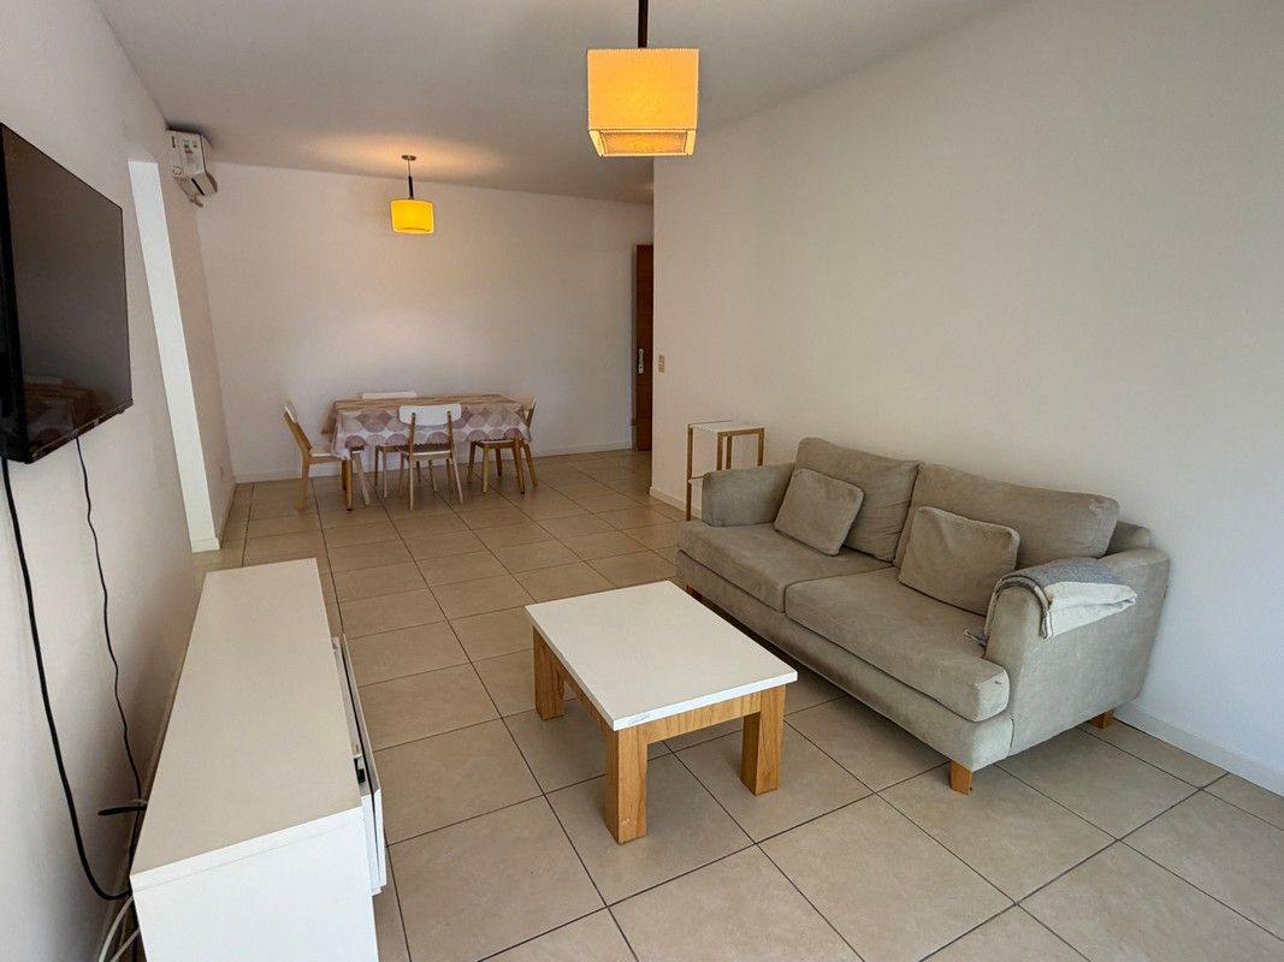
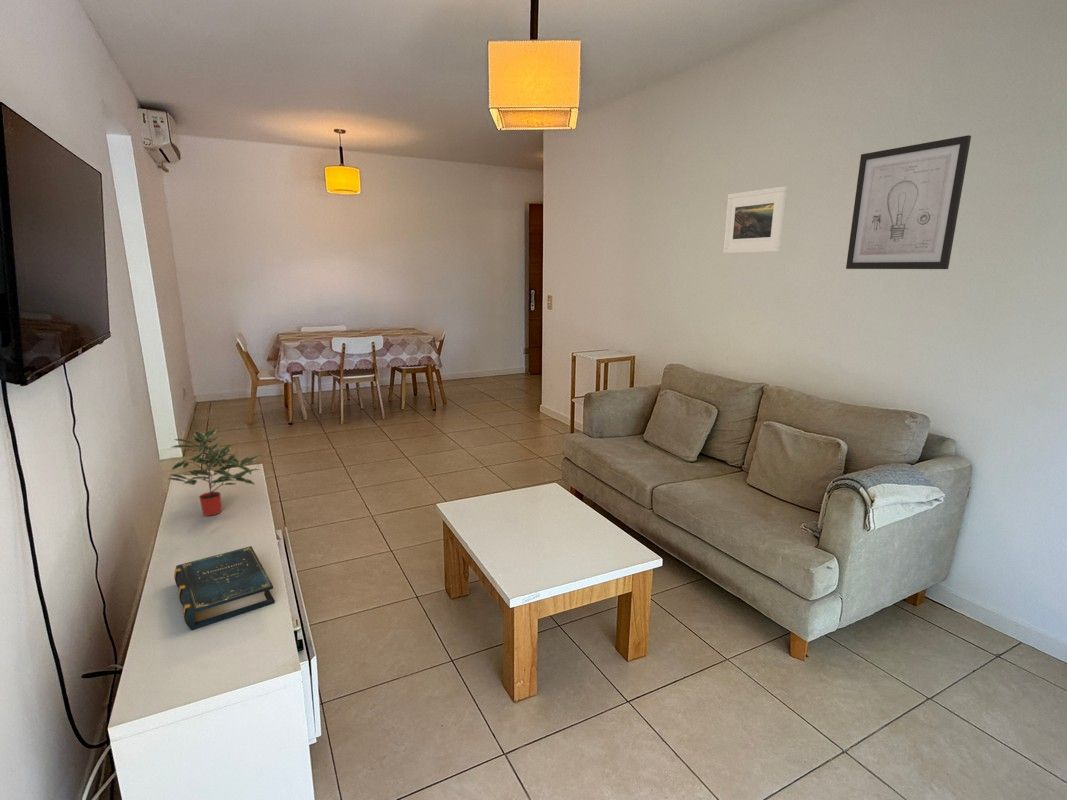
+ book (222, 584)
+ potted plant (220, 469)
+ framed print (753, 221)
+ wall art (902, 208)
